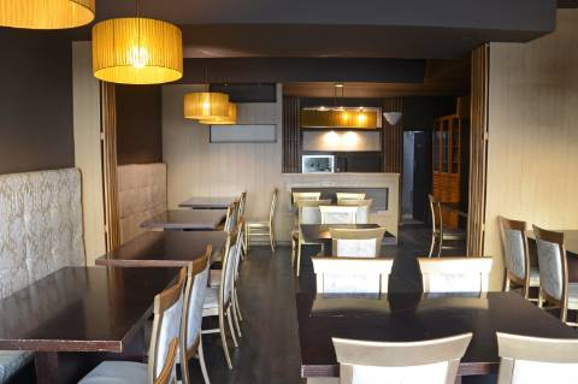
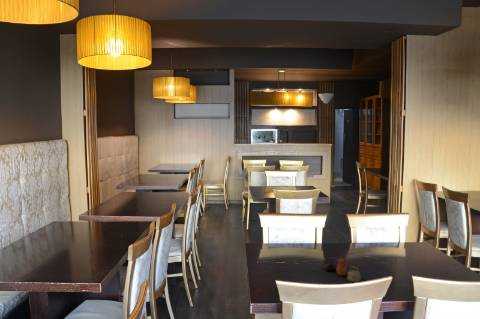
+ teapot (342, 266)
